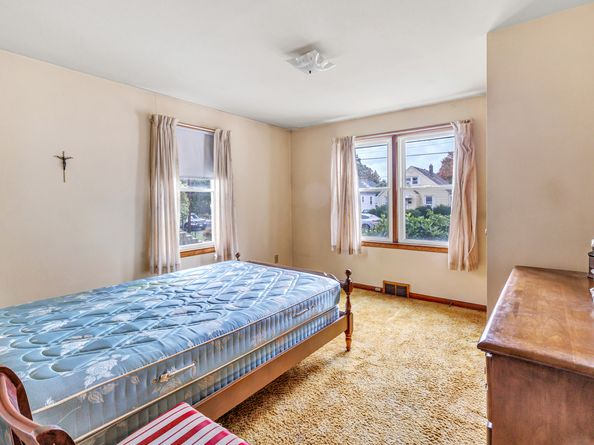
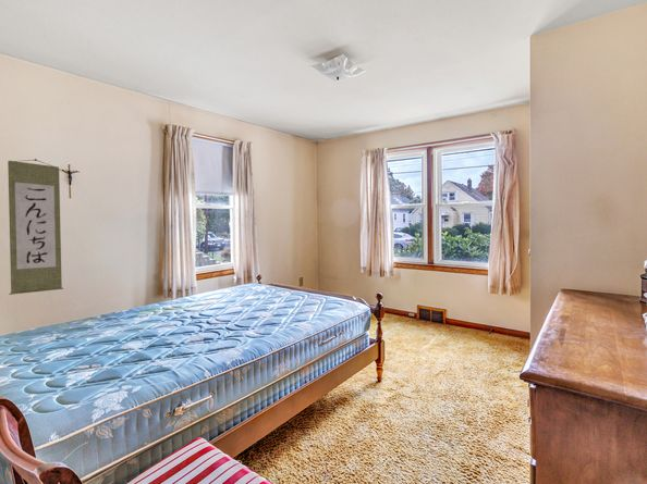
+ wall scroll (36, 225)
